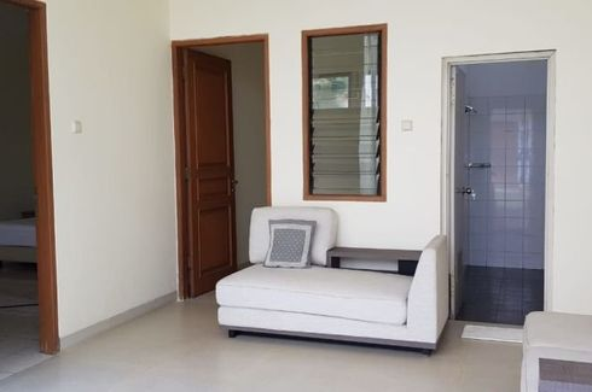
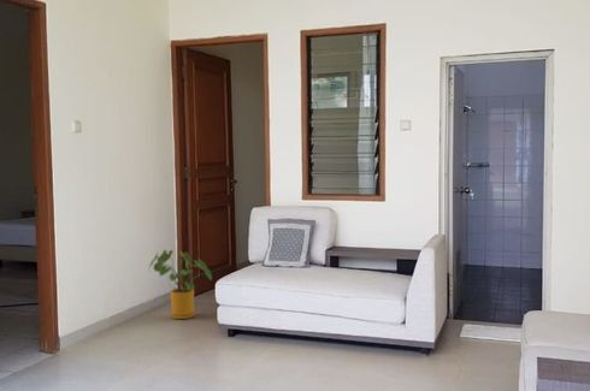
+ house plant (179, 284)
